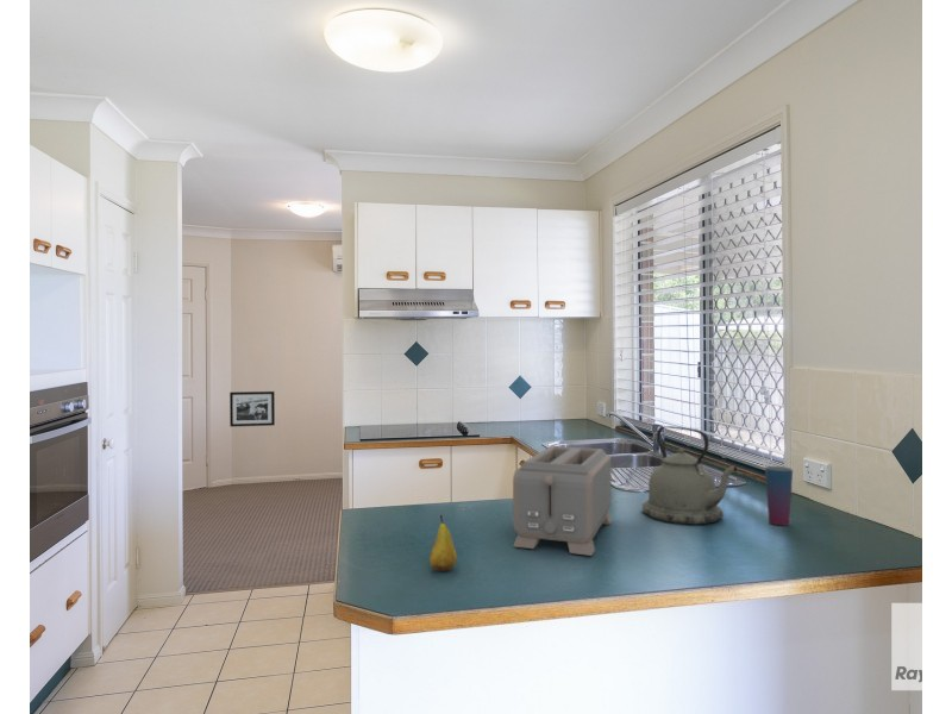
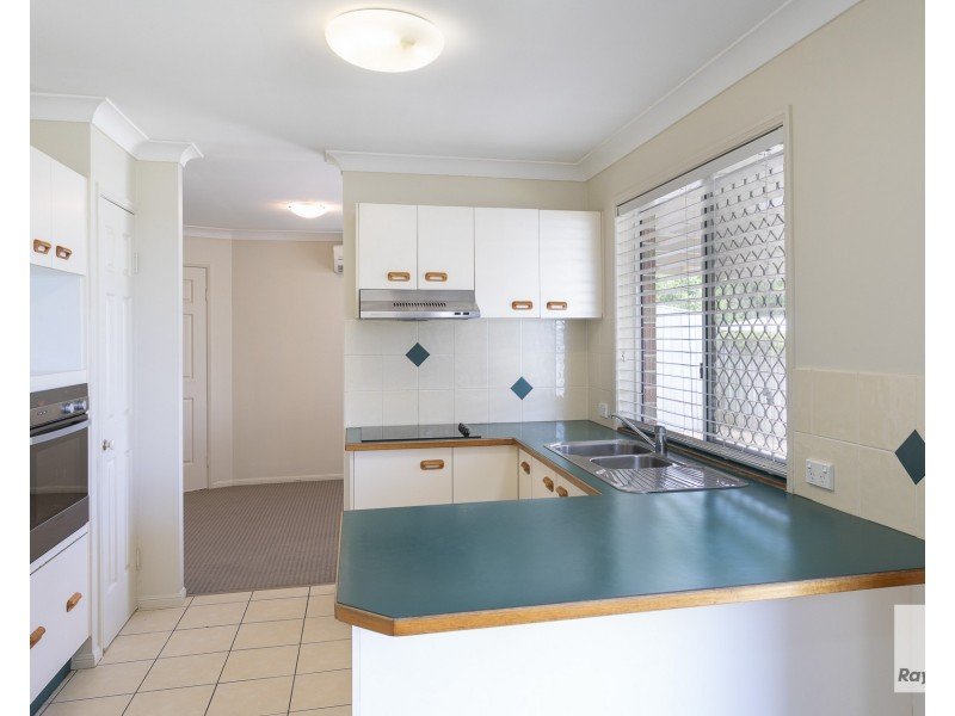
- kettle (687, 471)
- fruit (443, 541)
- toaster (564, 495)
- cup (778, 495)
- picture frame (252, 408)
